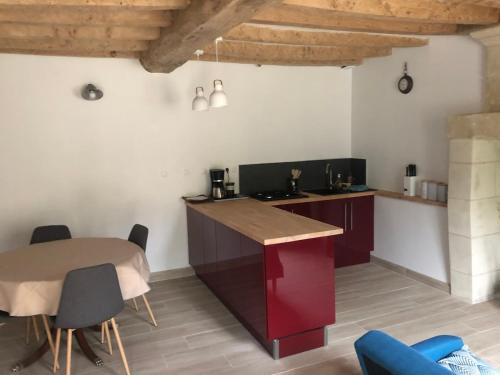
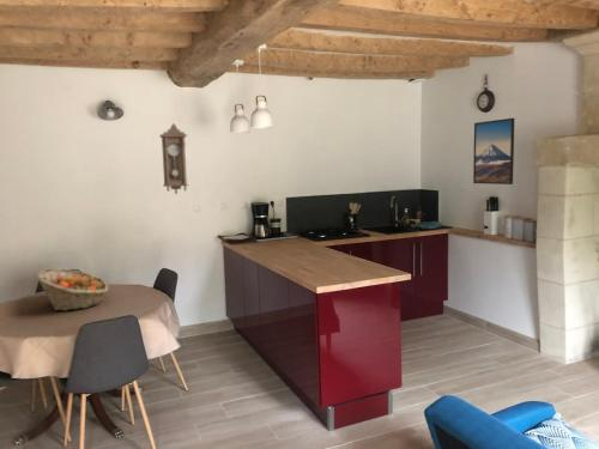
+ fruit basket (73, 286)
+ pendulum clock (174, 159)
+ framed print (492, 152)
